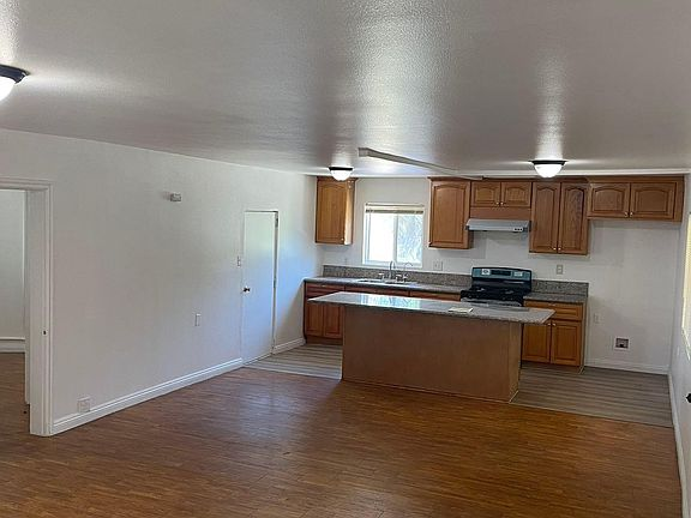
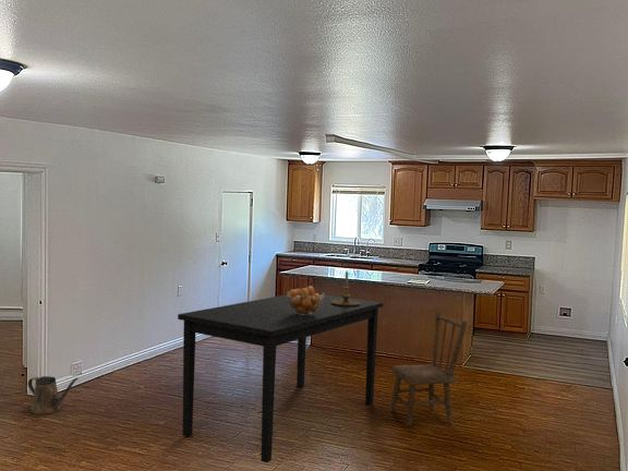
+ candle holder (346, 287)
+ fruit basket (305, 300)
+ dining chair (425, 366)
+ dining table (298, 363)
+ watering can (52, 391)
